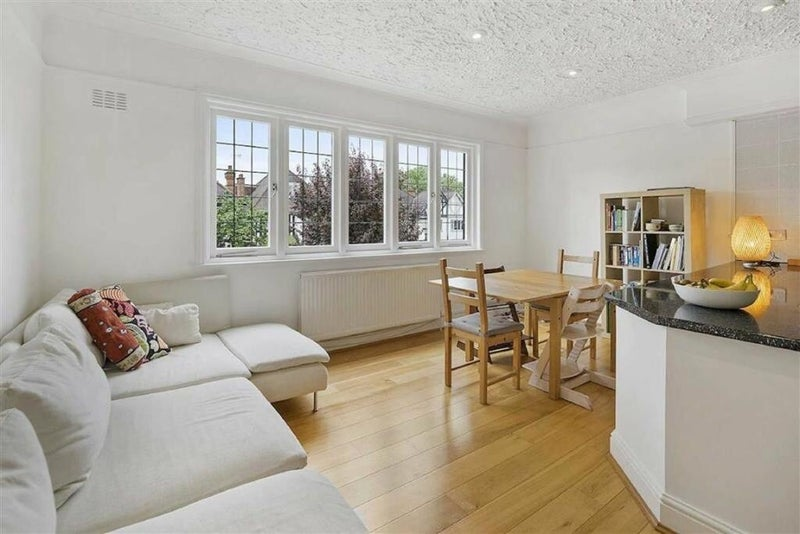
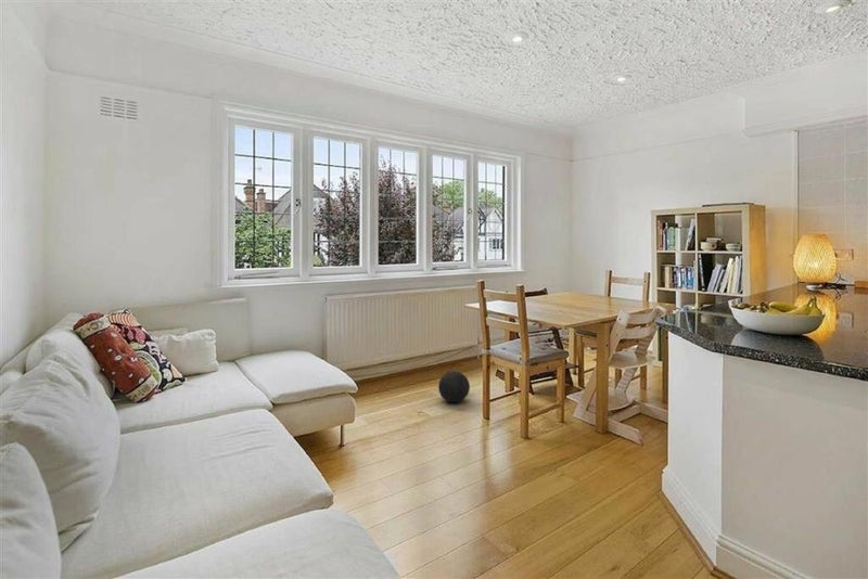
+ ball (454, 386)
